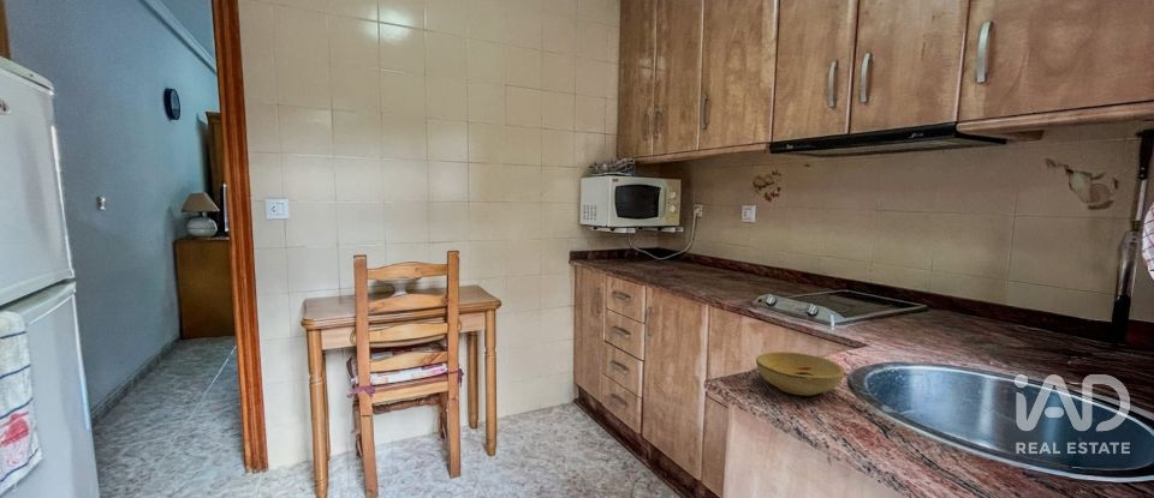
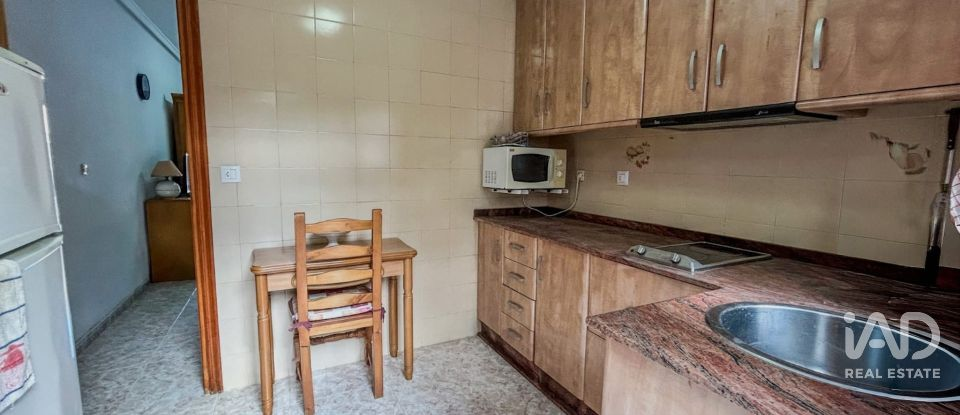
- bowl (798, 374)
